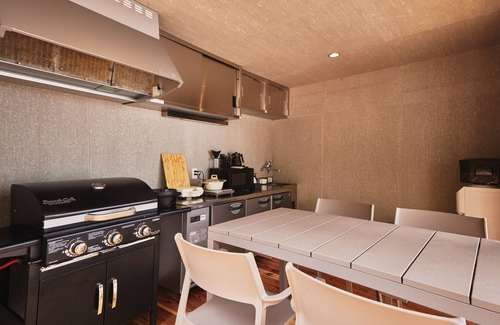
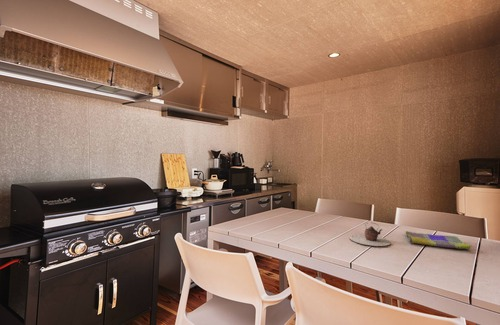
+ dish towel (434, 239)
+ teapot (369, 231)
